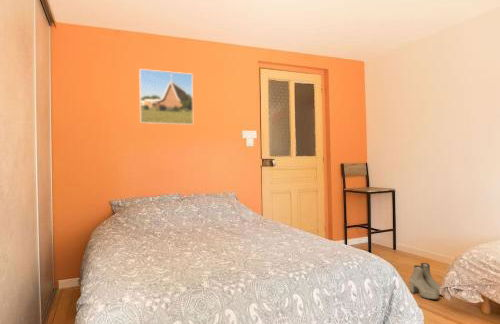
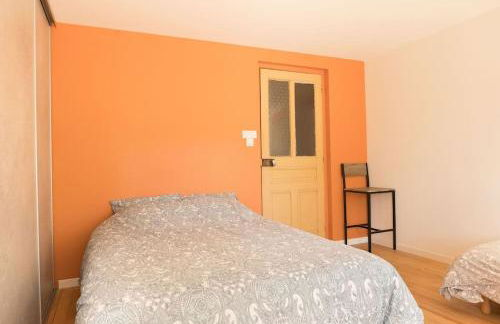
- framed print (166, 97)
- boots (427, 279)
